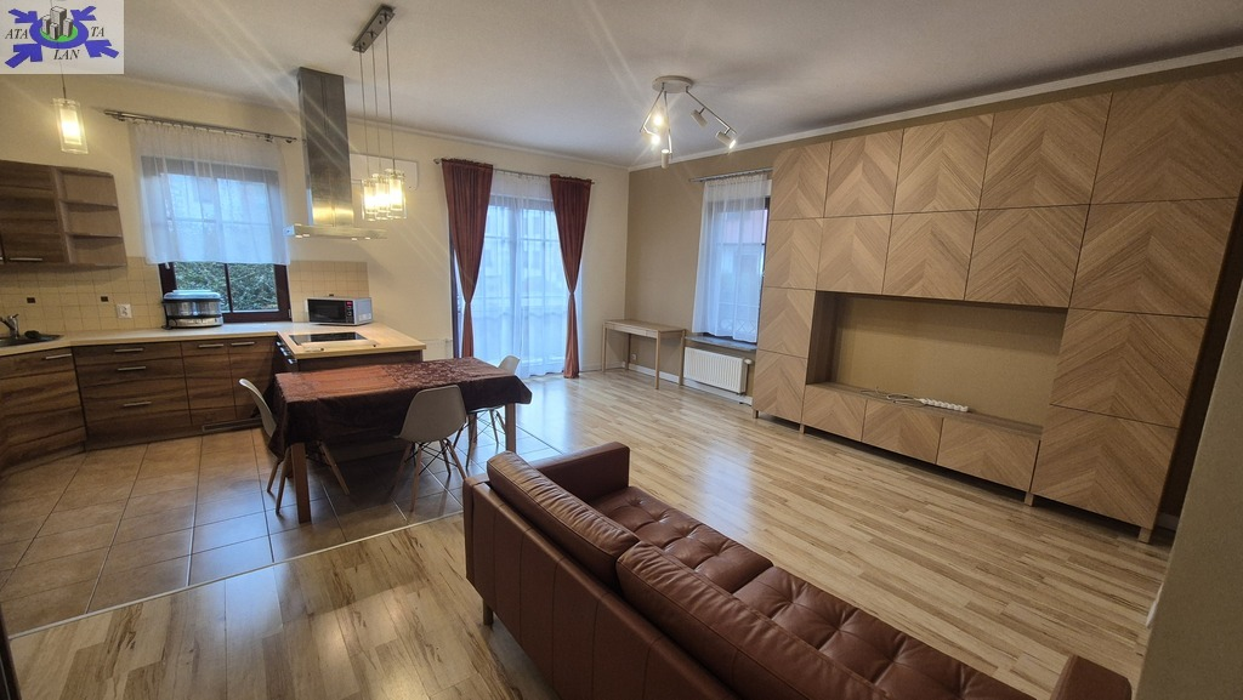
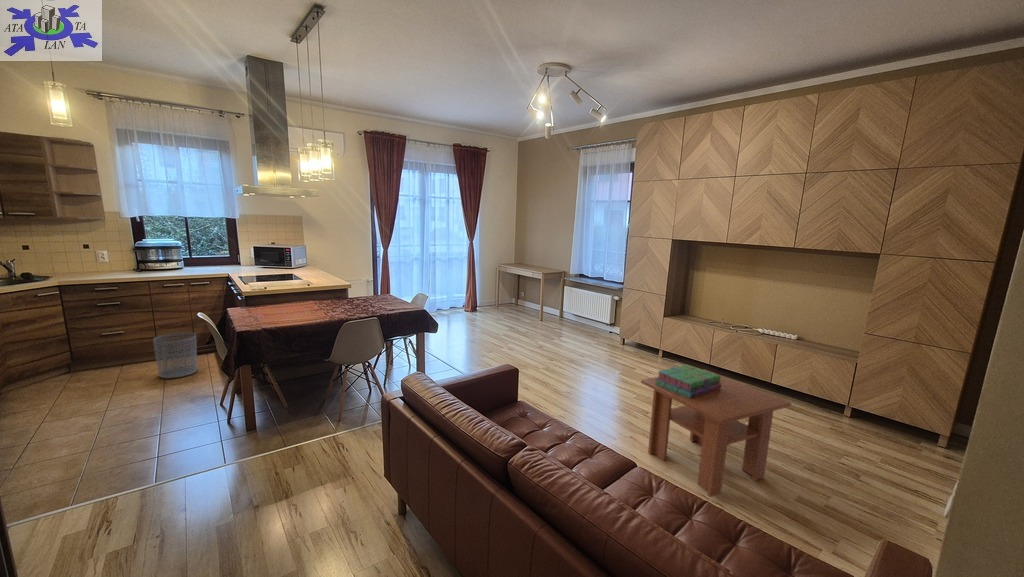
+ waste bin (176, 355)
+ coffee table (707, 428)
+ stack of books (688, 379)
